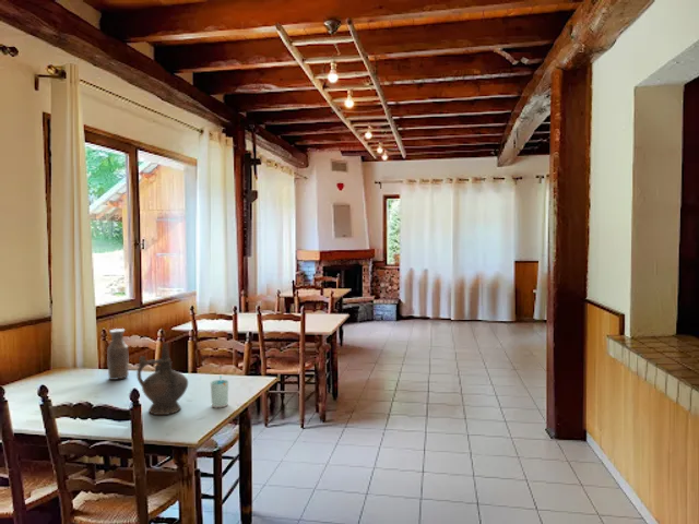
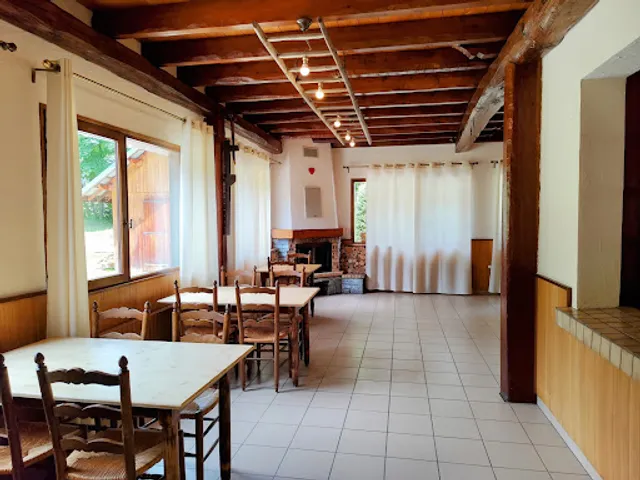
- ceremonial vessel (162, 377)
- bottle (118, 354)
- cup (220, 391)
